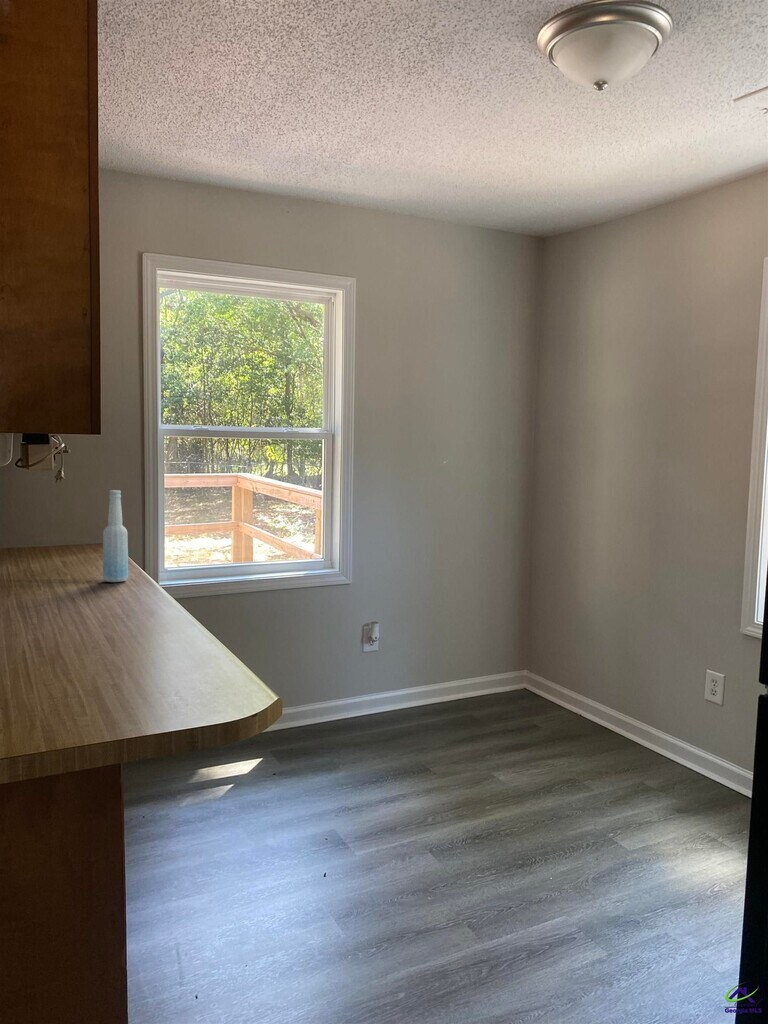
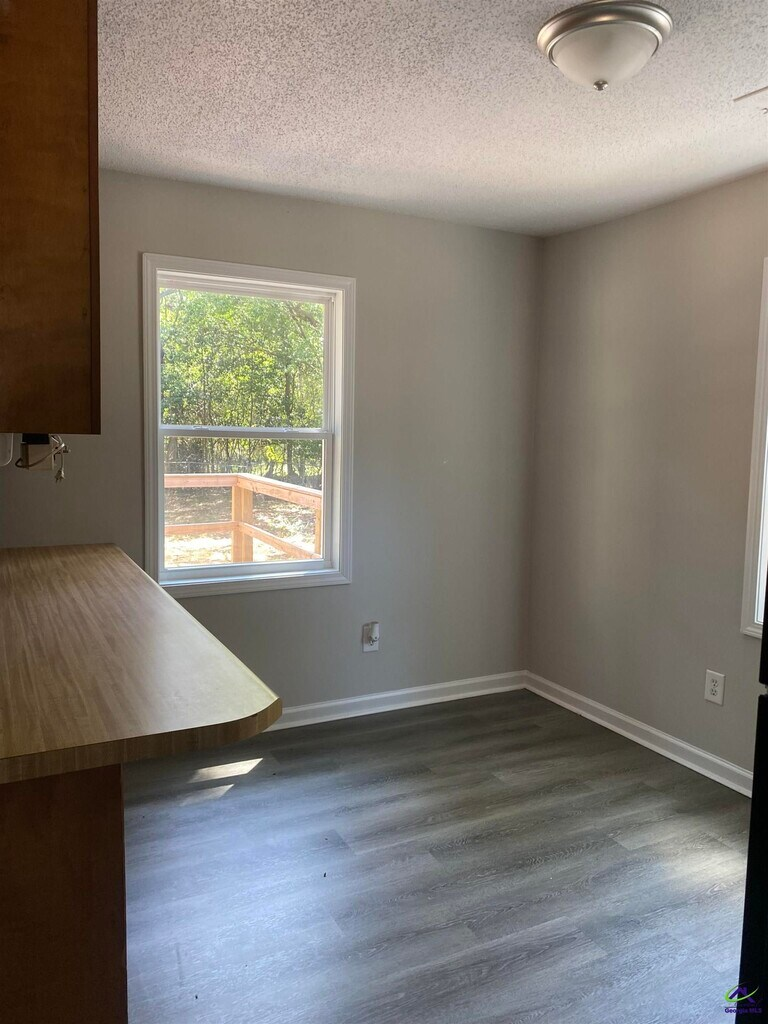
- bottle (115, 535)
